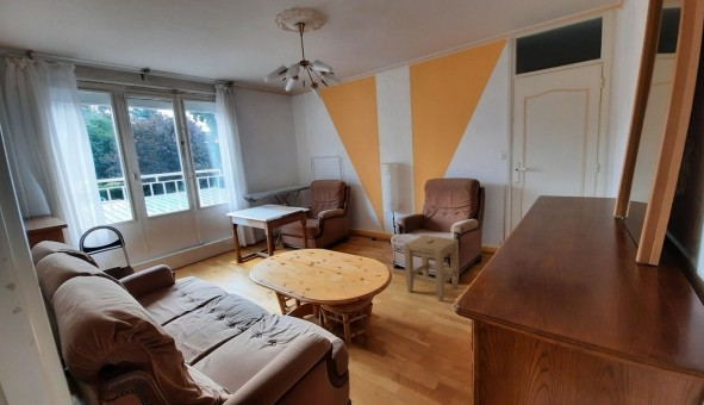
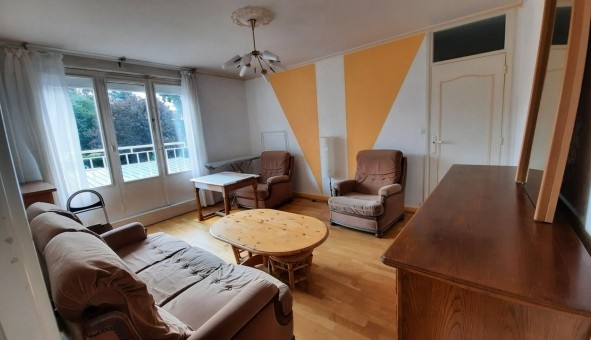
- stool (431, 266)
